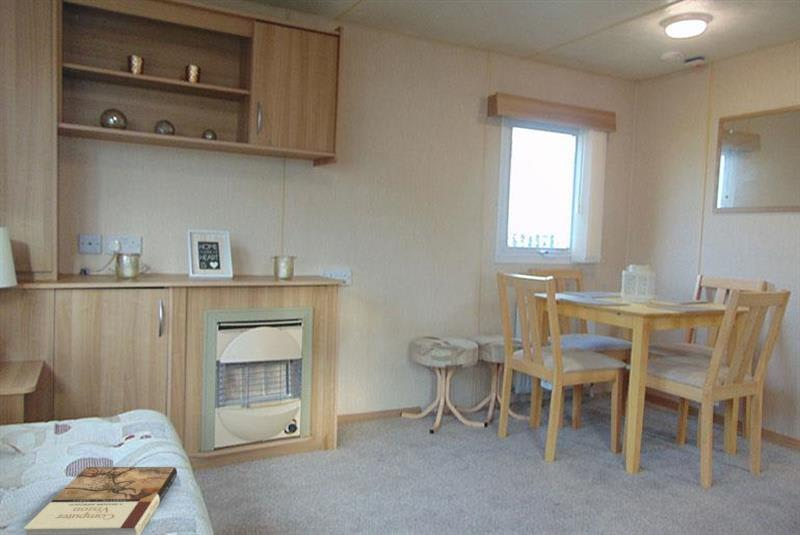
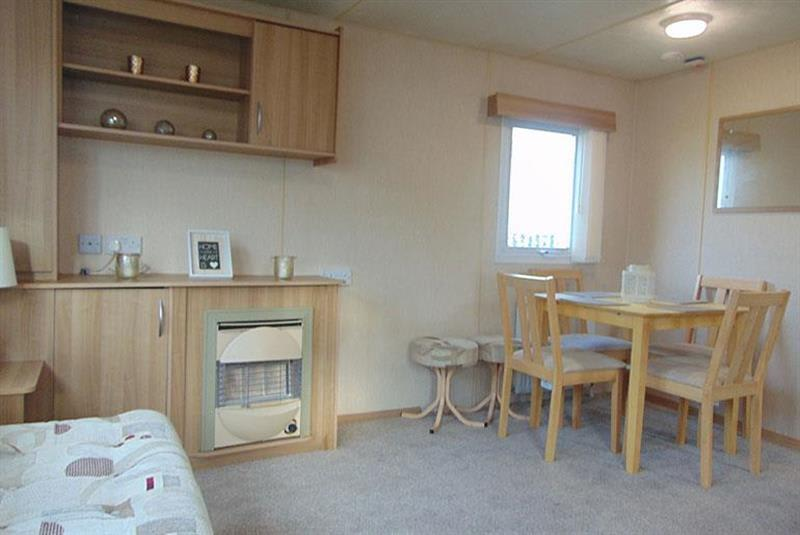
- book (109, 500)
